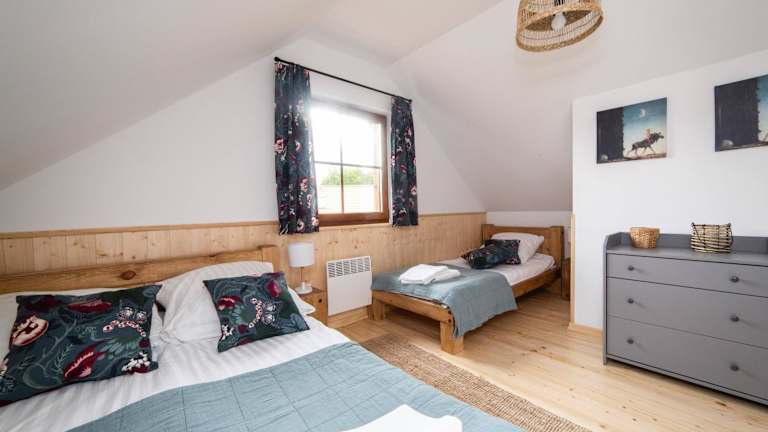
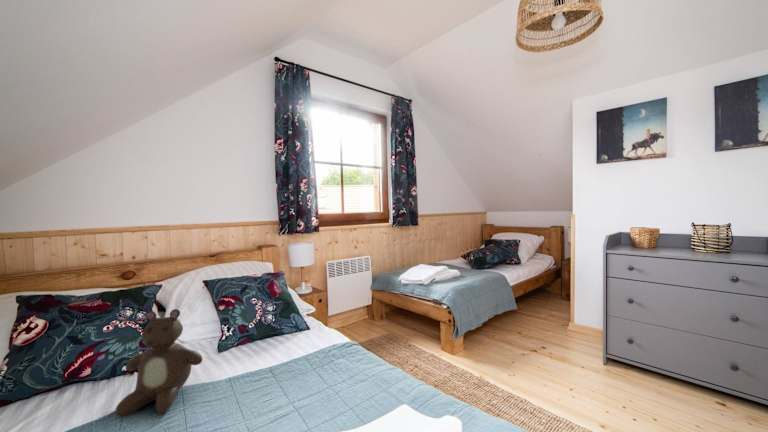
+ teddy bear (156, 357)
